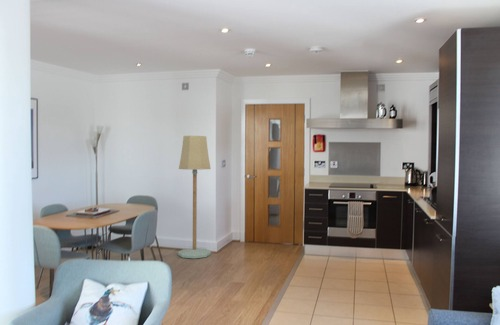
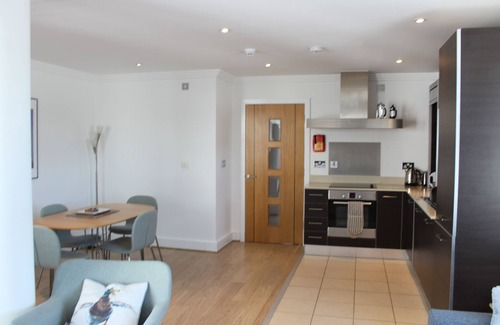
- floor lamp (194, 195)
